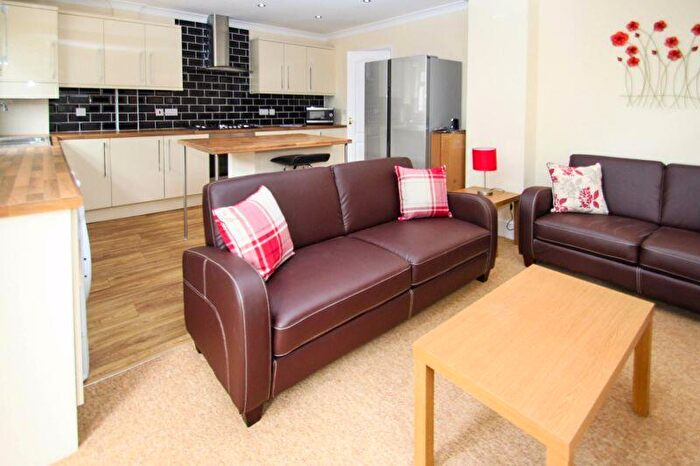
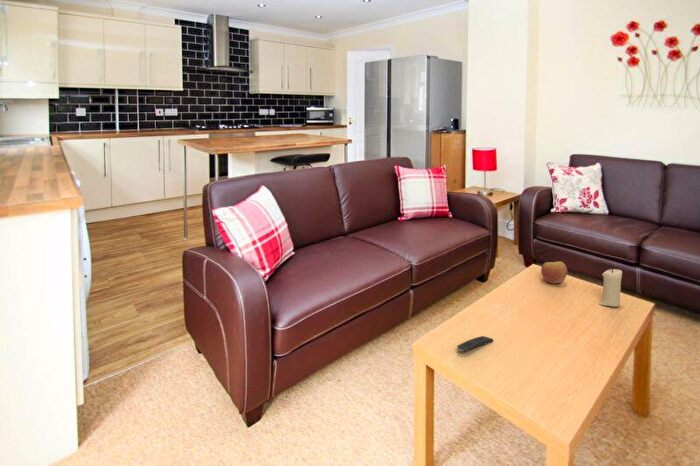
+ remote control (474, 343)
+ apple (553, 271)
+ candle (610, 286)
